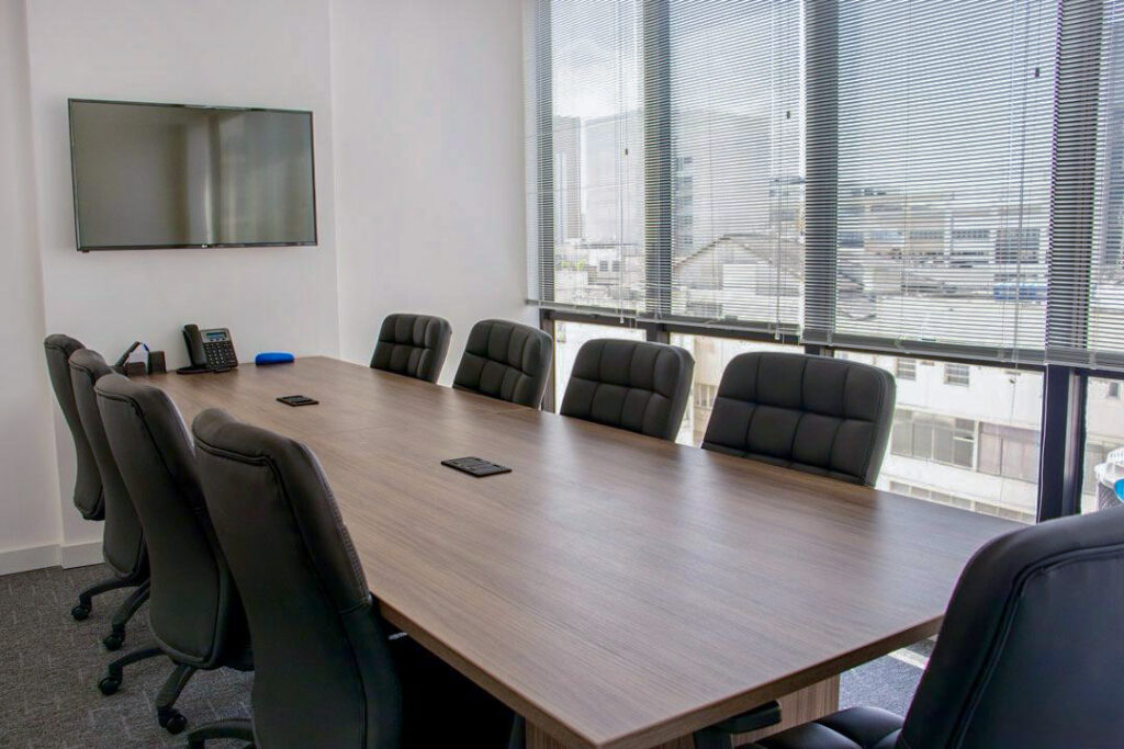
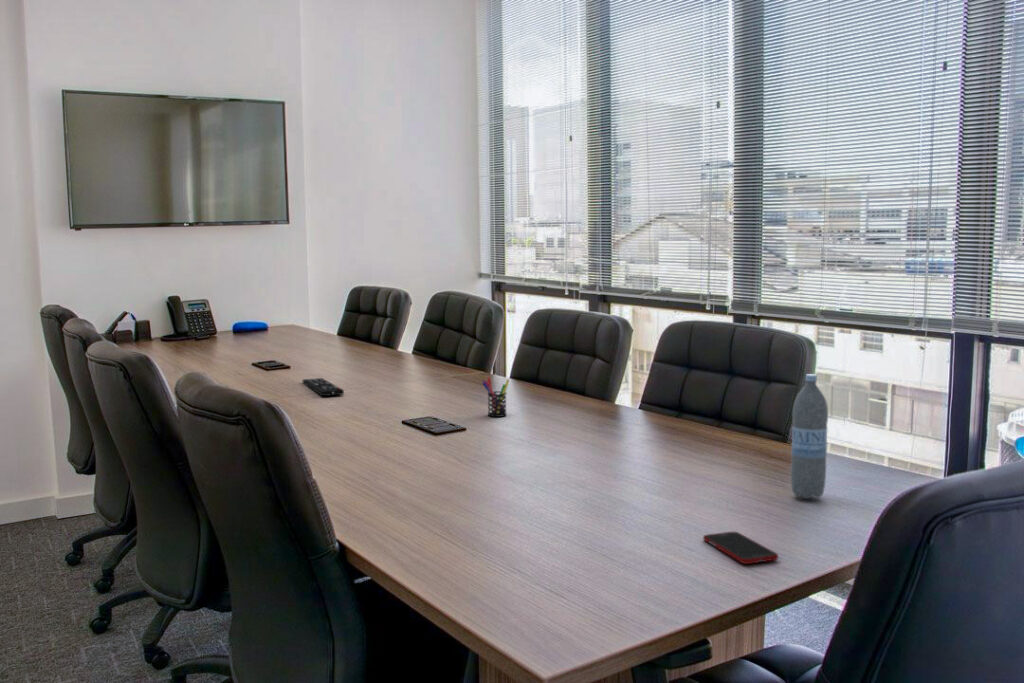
+ water bottle (809, 436)
+ cell phone (739, 547)
+ remote control (322, 386)
+ pen holder (497, 396)
